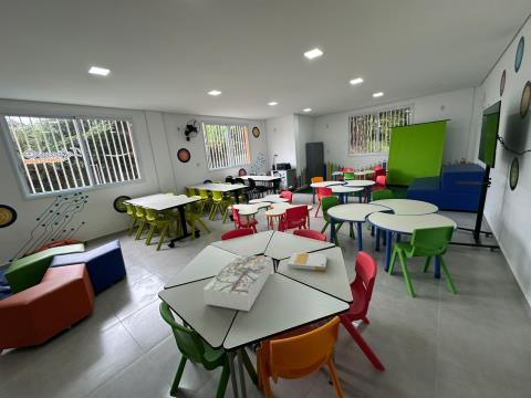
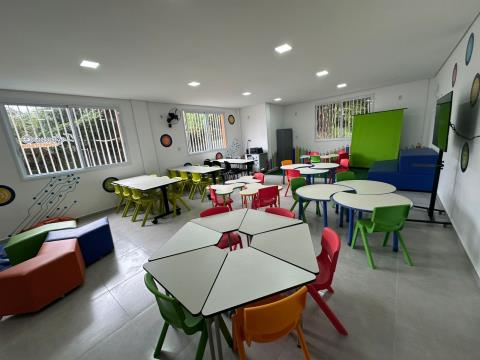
- board game (241, 277)
- book (308, 260)
